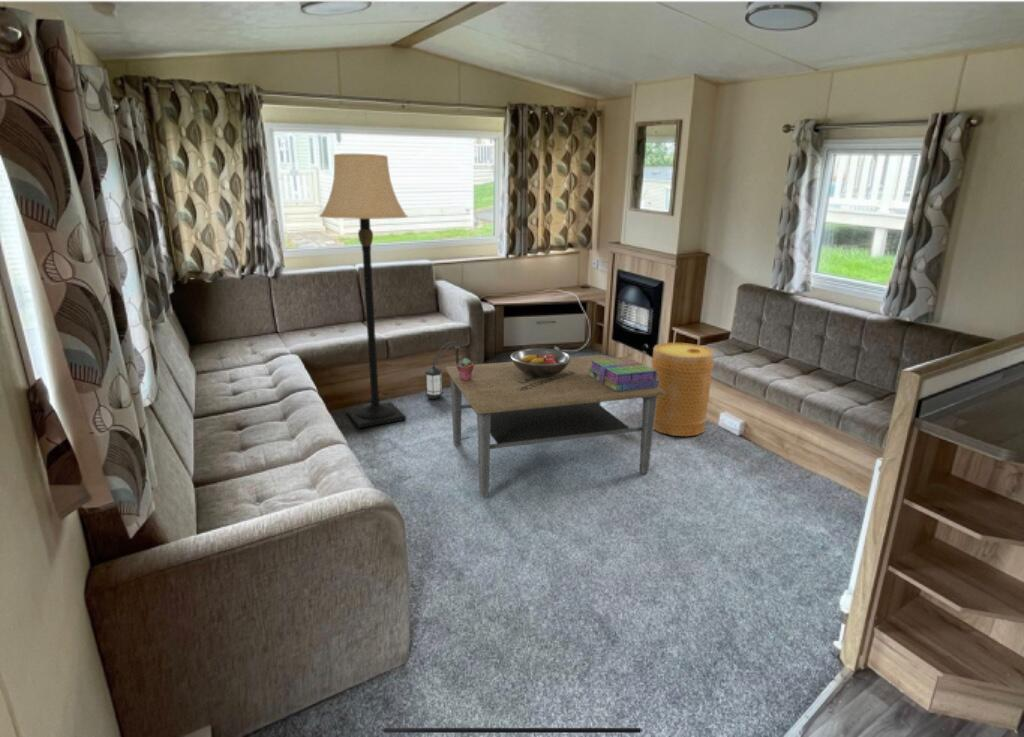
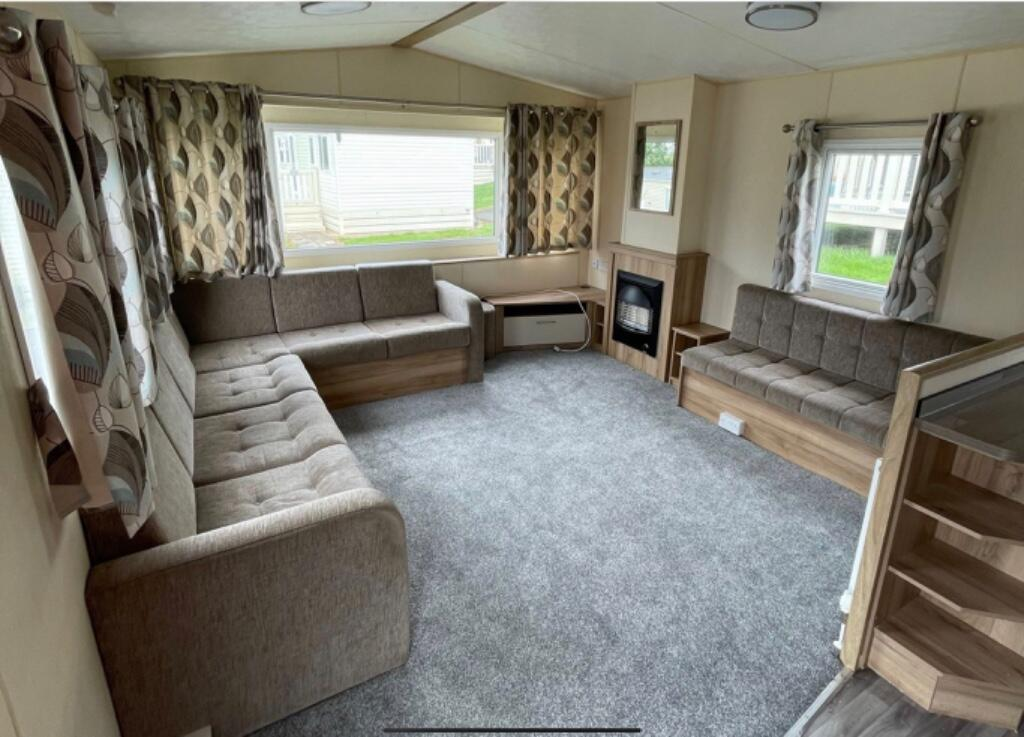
- lamp (369, 294)
- fruit bowl (540, 361)
- basket (679, 388)
- stack of books (622, 372)
- lantern (441, 370)
- coffee table (547, 418)
- potted succulent (465, 368)
